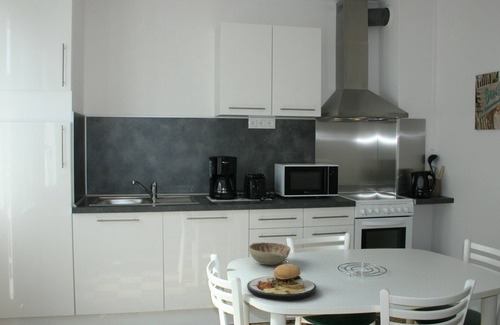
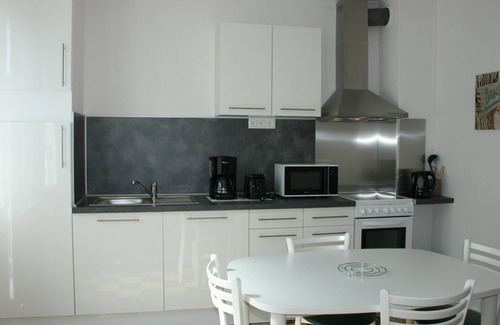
- decorative bowl (269, 254)
- plate (281, 272)
